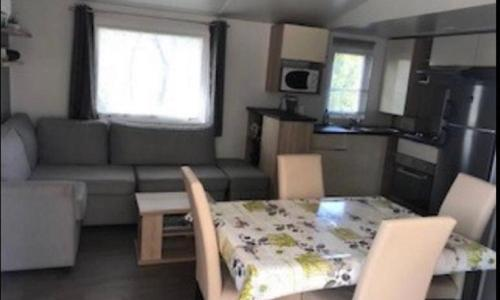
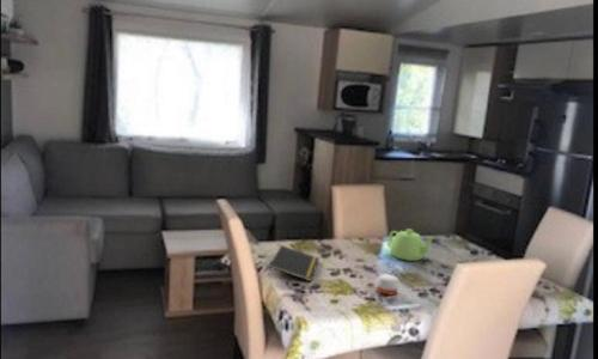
+ notepad (294, 262)
+ teapot (409, 243)
+ candle (388, 278)
